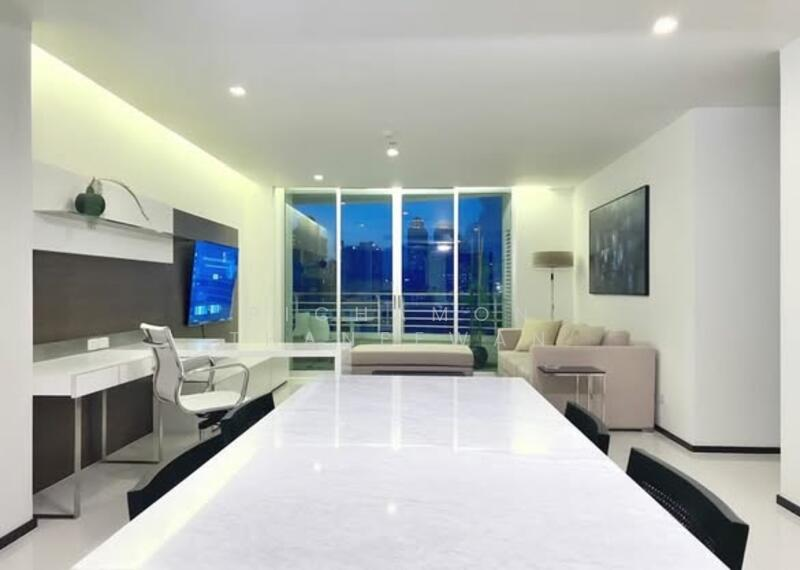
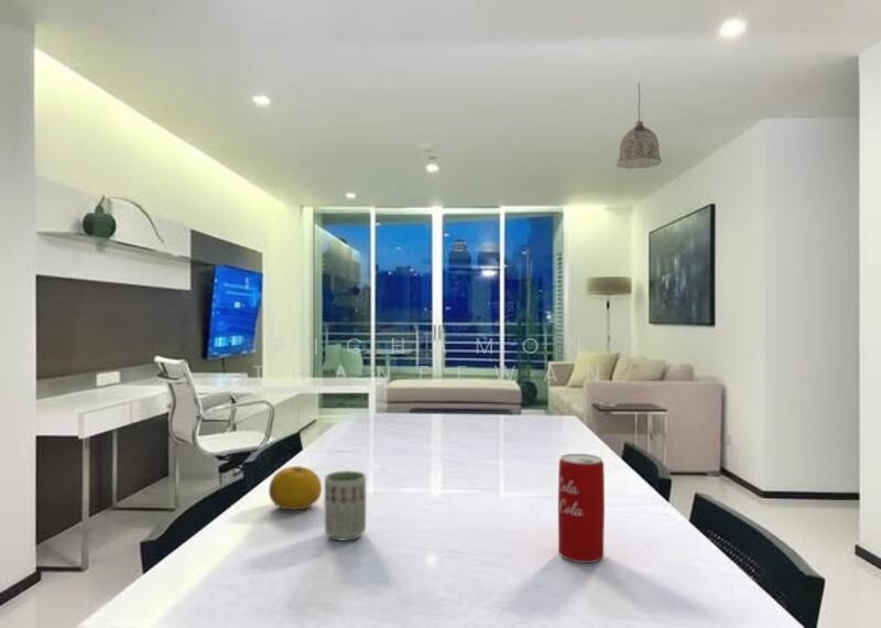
+ beverage can (580, 506)
+ cup (345, 505)
+ pendant lamp (639, 122)
+ fruit (295, 486)
